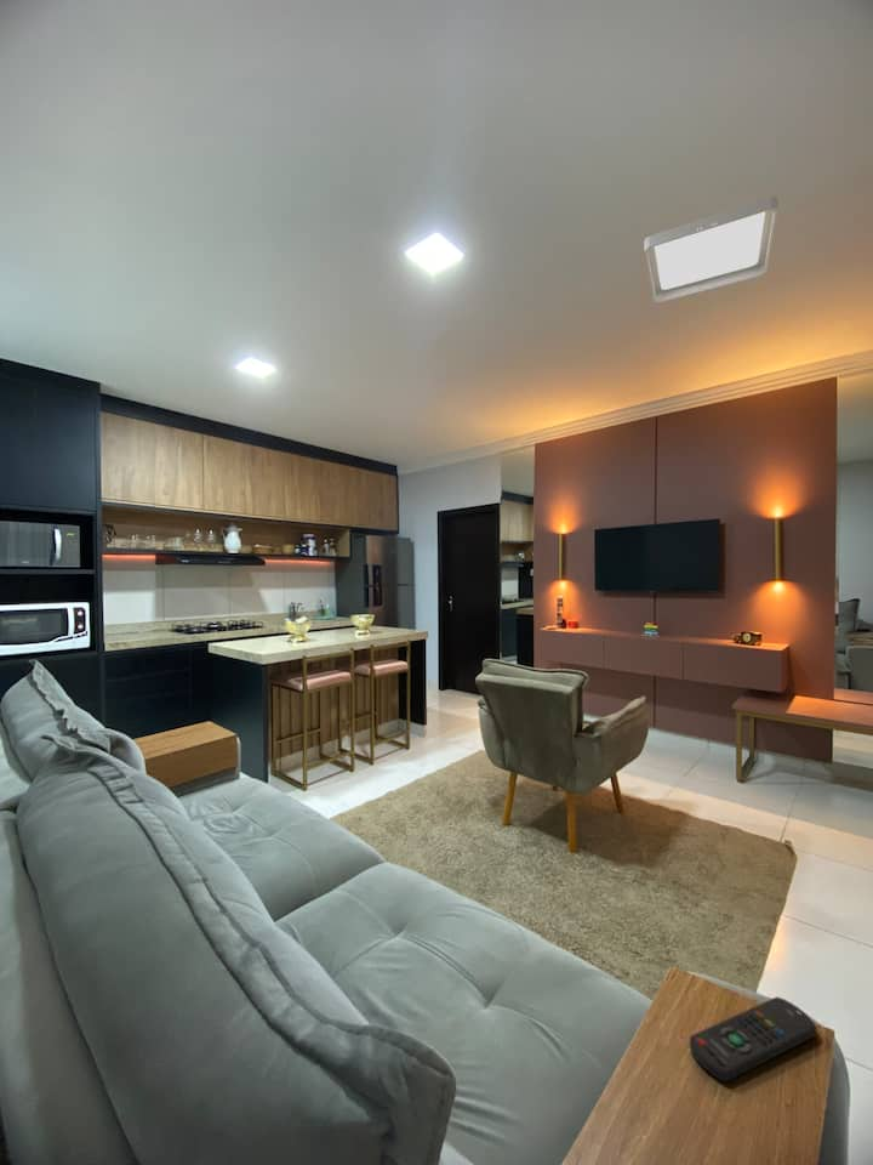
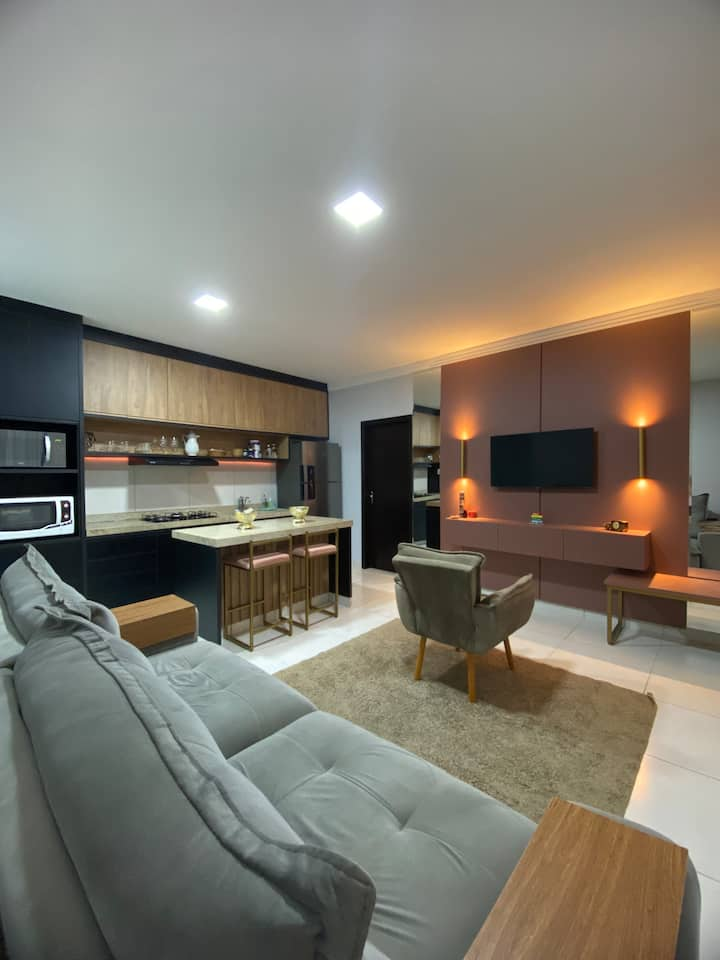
- ceiling light (707, 256)
- remote control (753, 1035)
